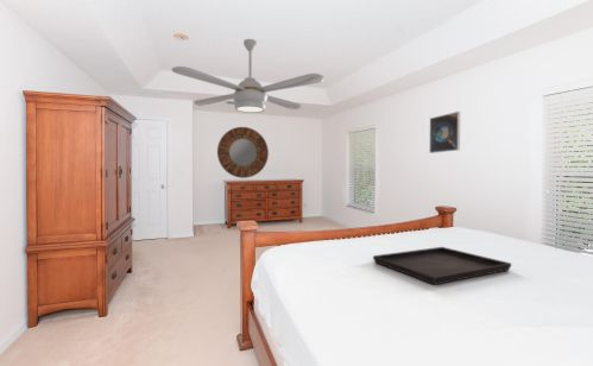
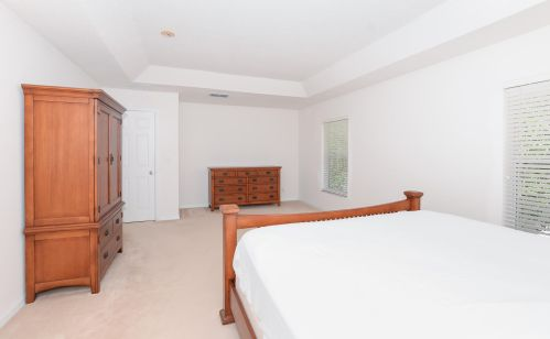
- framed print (443, 133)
- home mirror (242, 152)
- ceiling fan (250, 75)
- serving tray (439, 263)
